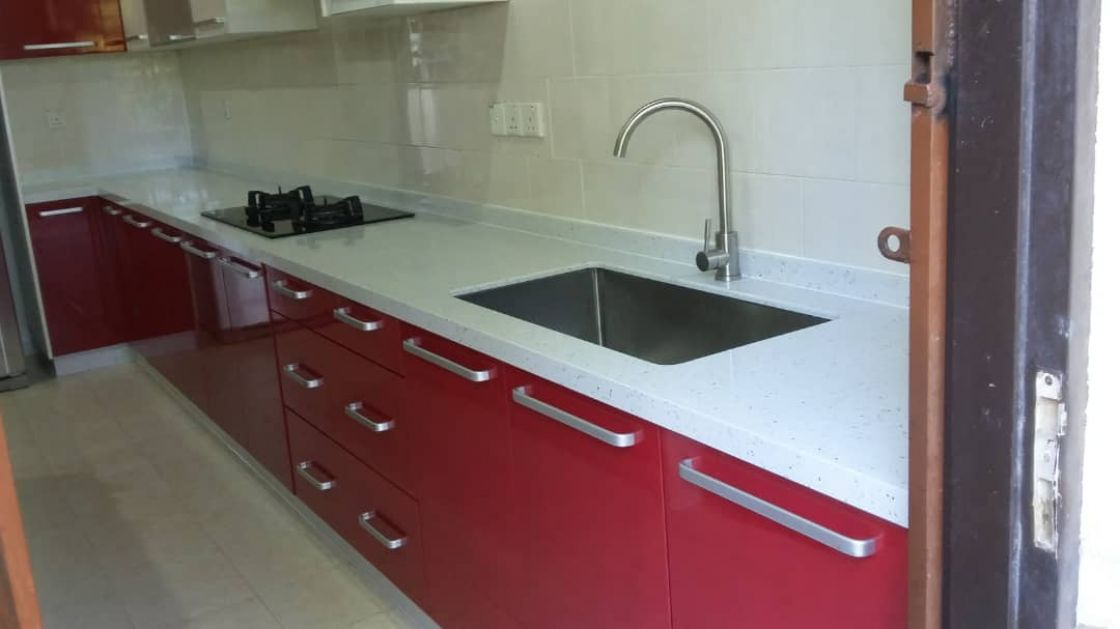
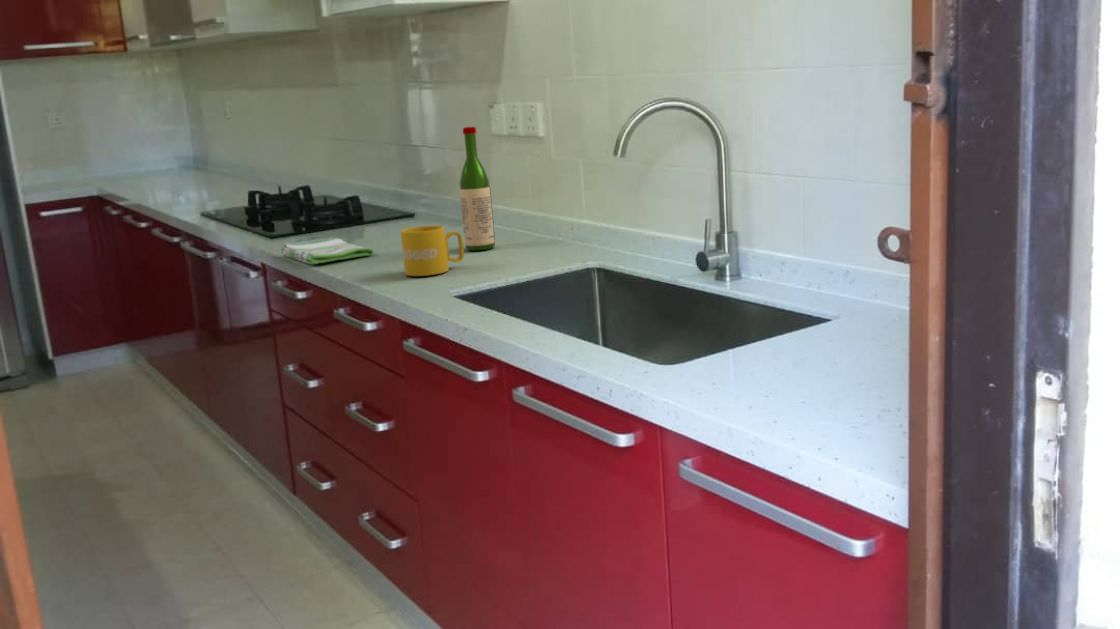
+ dish towel (326, 249)
+ wine bottle (474, 188)
+ mug (433, 249)
